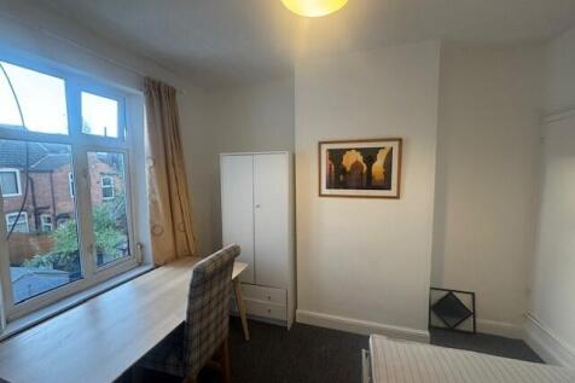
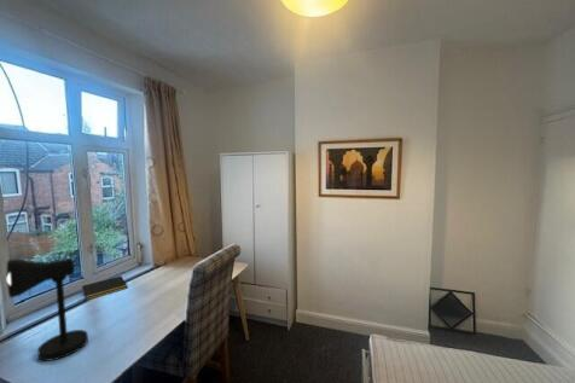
+ notepad (105, 286)
+ desk lamp (57, 301)
